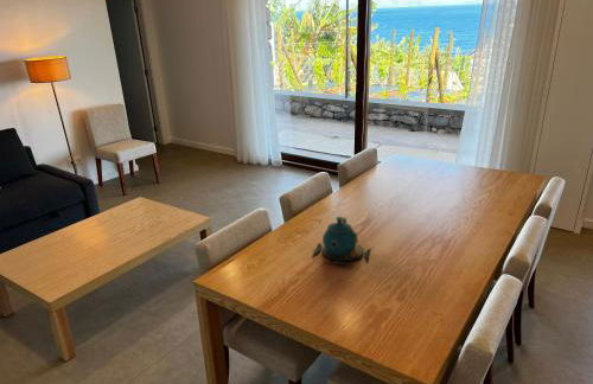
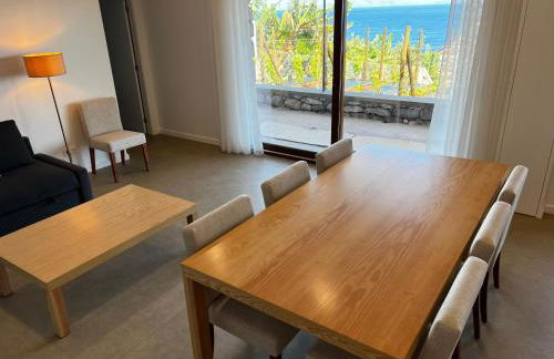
- teapot (342, 233)
